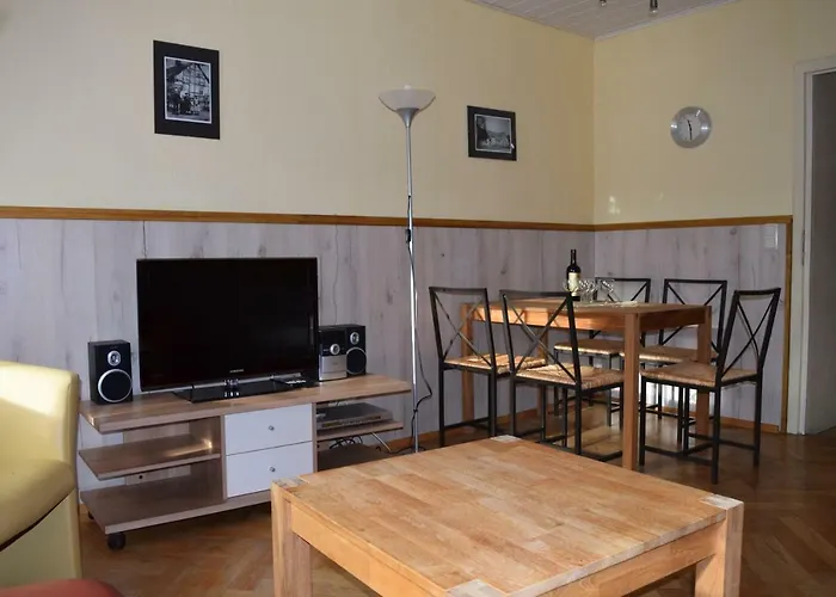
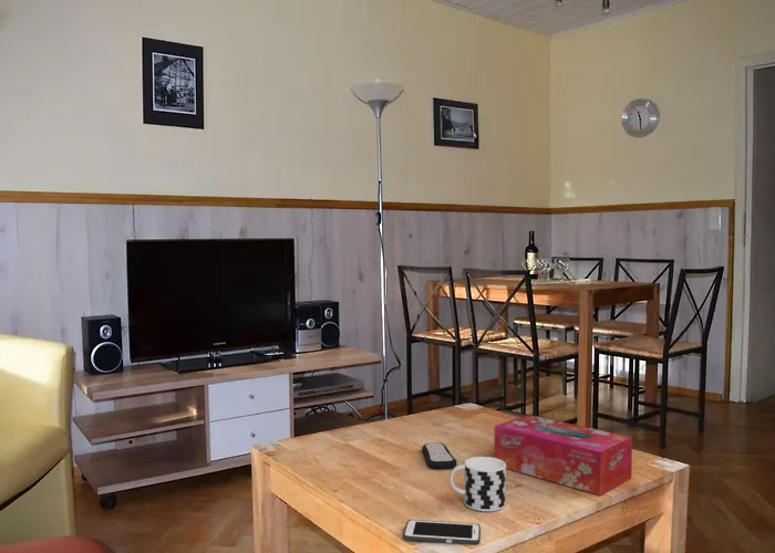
+ remote control (437, 455)
+ cell phone (442, 531)
+ cup (477, 483)
+ tissue box (560, 451)
